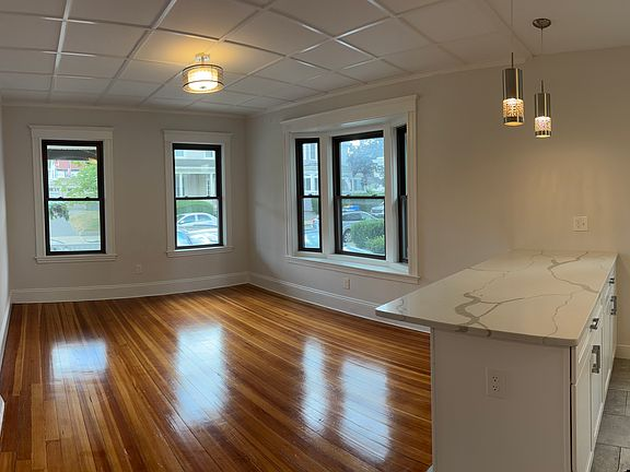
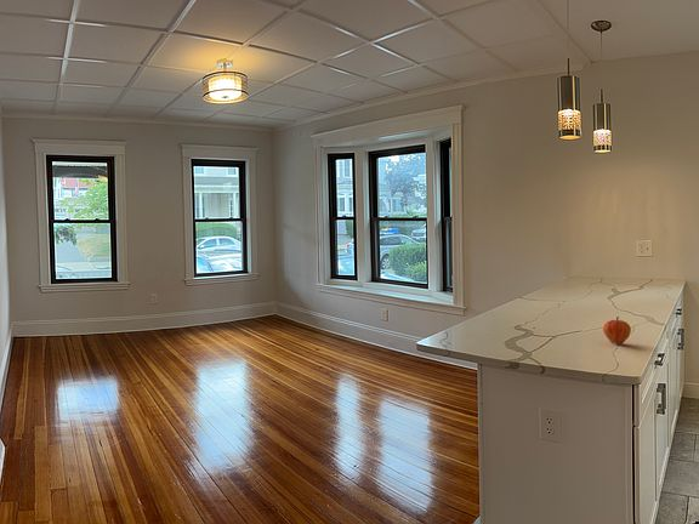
+ fruit (616, 330)
